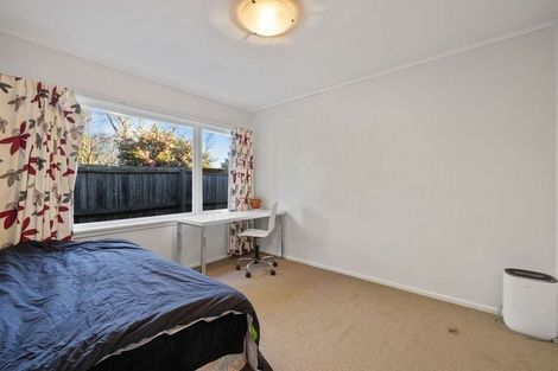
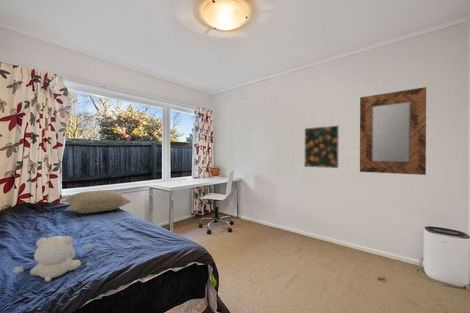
+ home mirror (390, 133)
+ teddy bear (56, 254)
+ pillow (97, 200)
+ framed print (320, 147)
